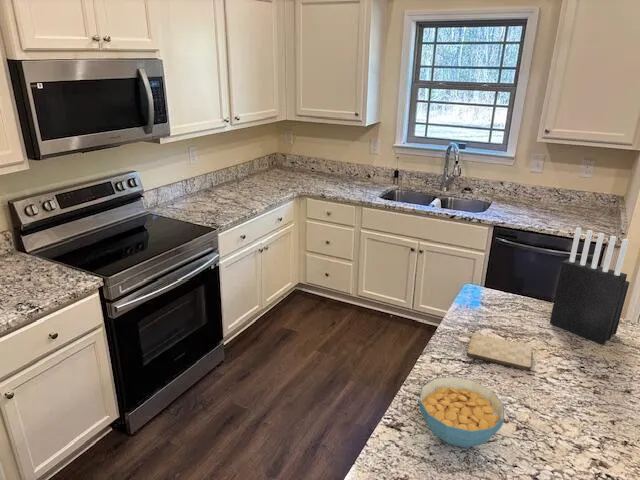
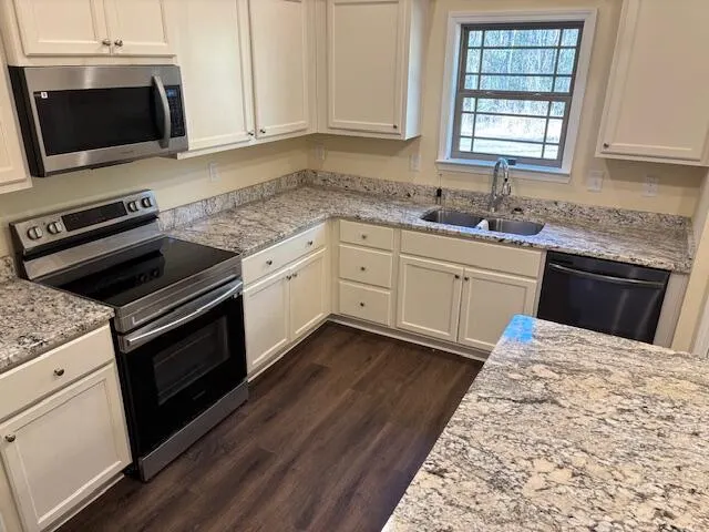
- knife block (594, 281)
- cutting board (499, 350)
- cereal bowl (458, 418)
